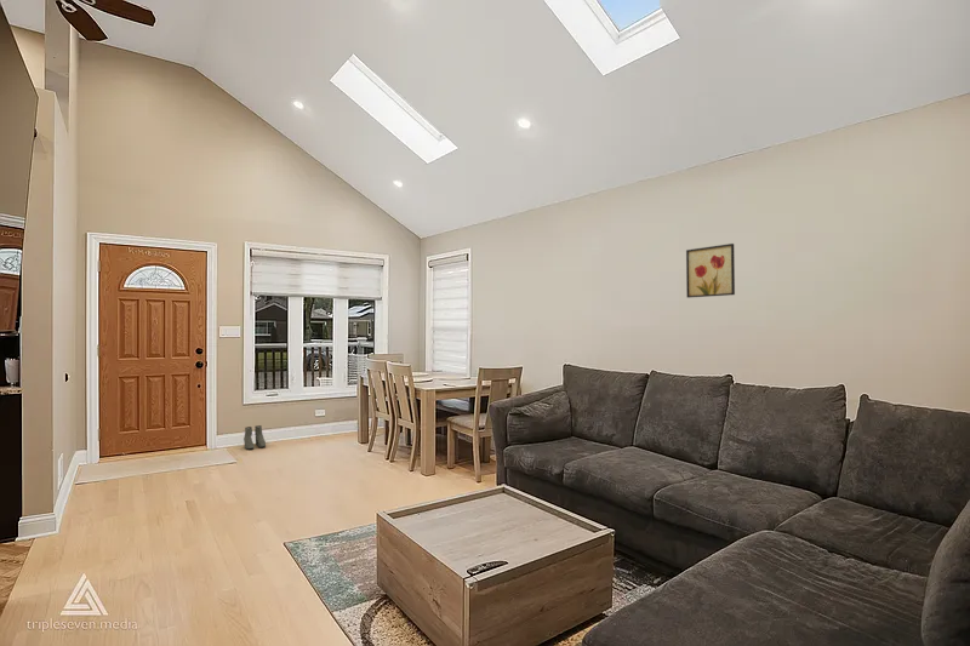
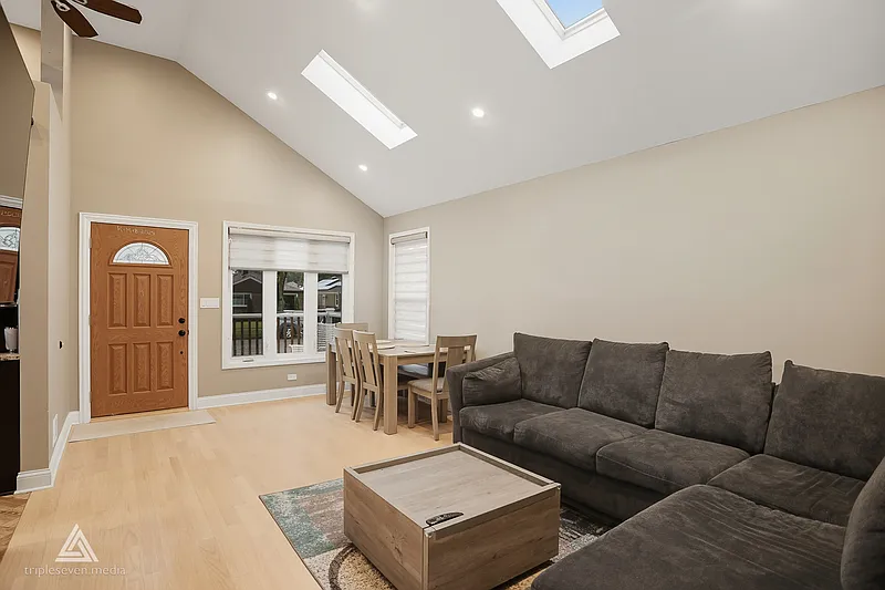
- wall art (709, 271)
- boots (255, 435)
